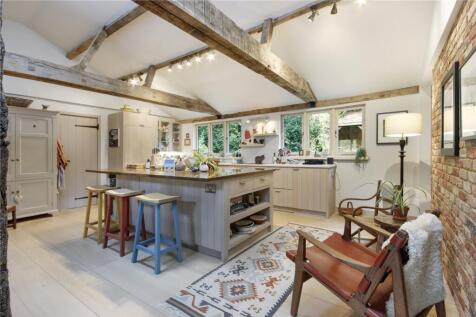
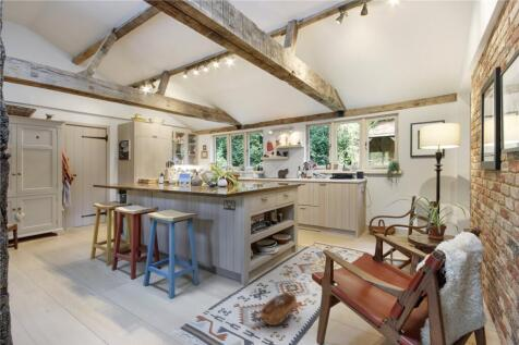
+ basket (278, 306)
